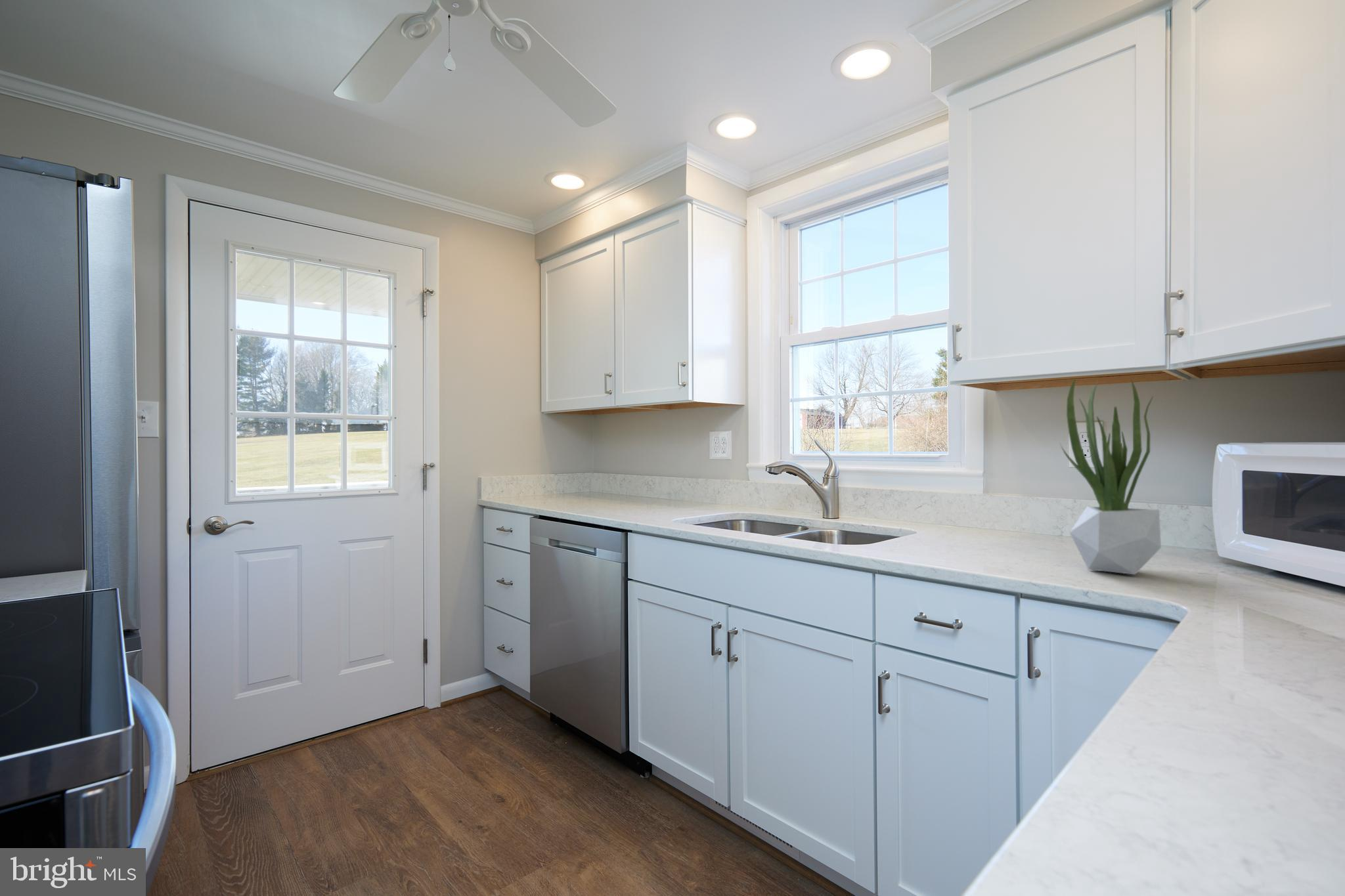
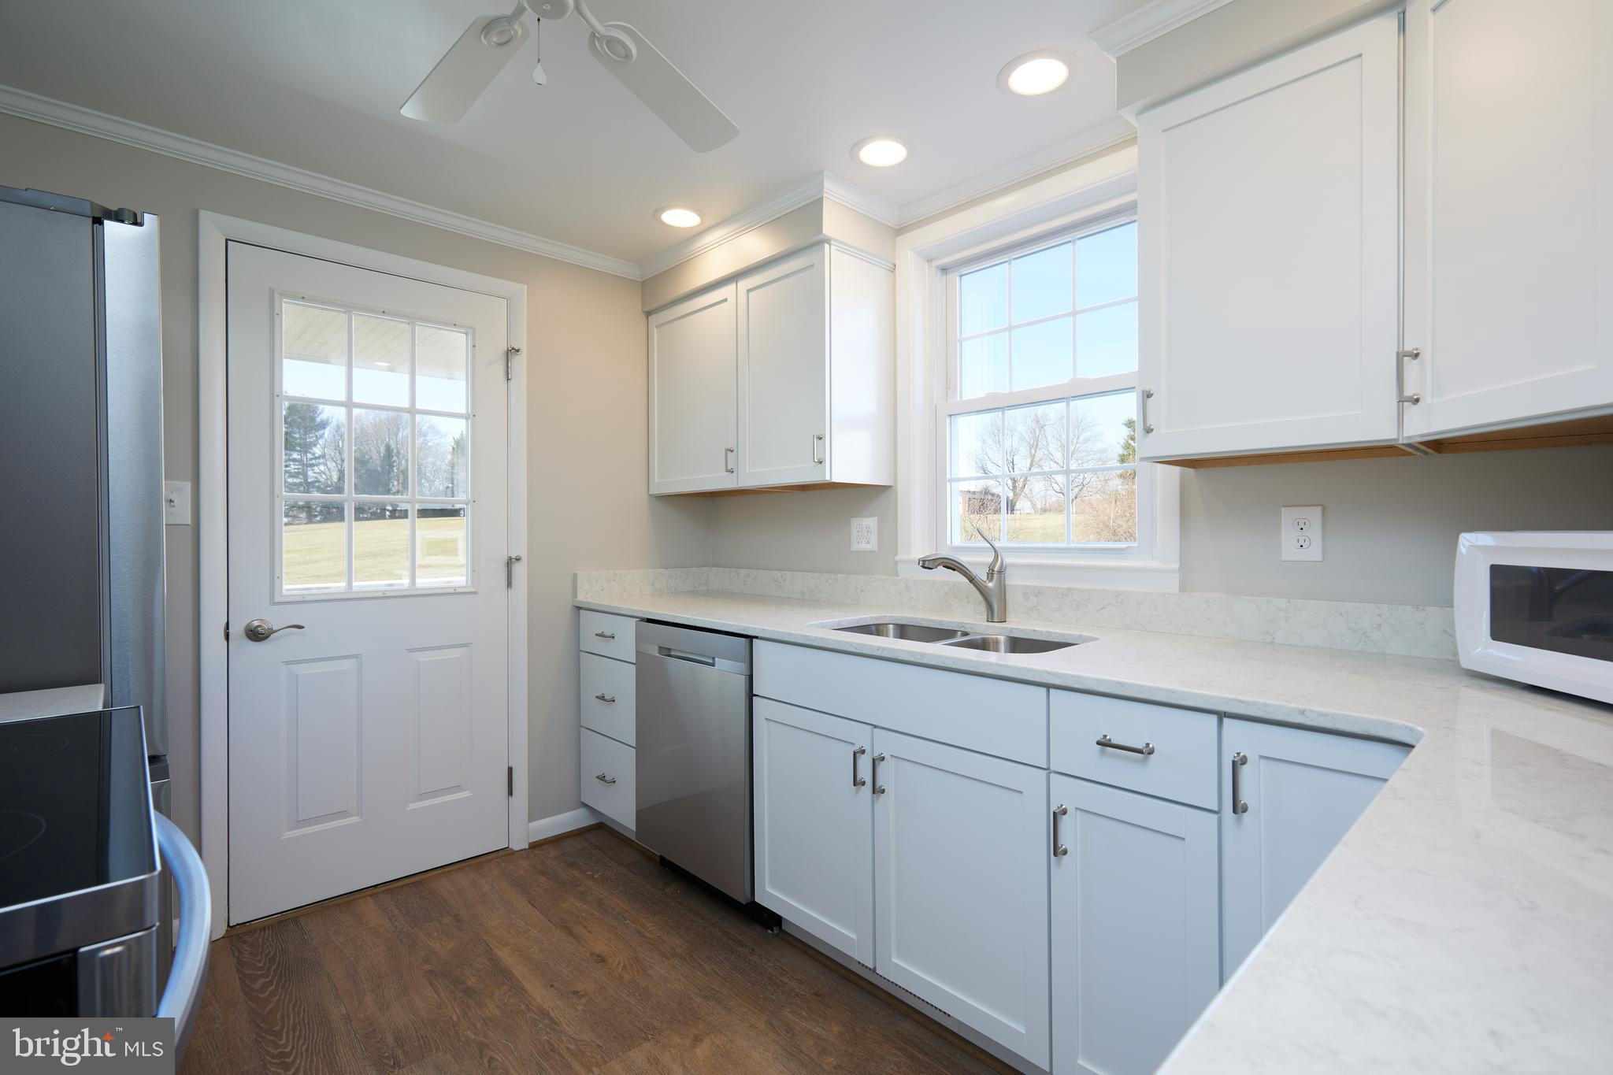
- potted plant (1106, 474)
